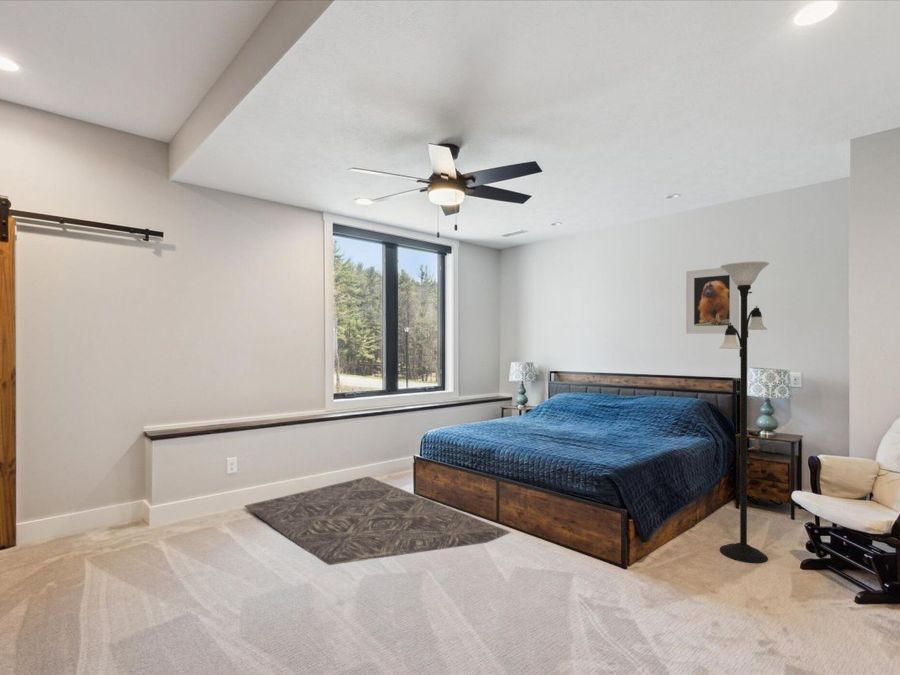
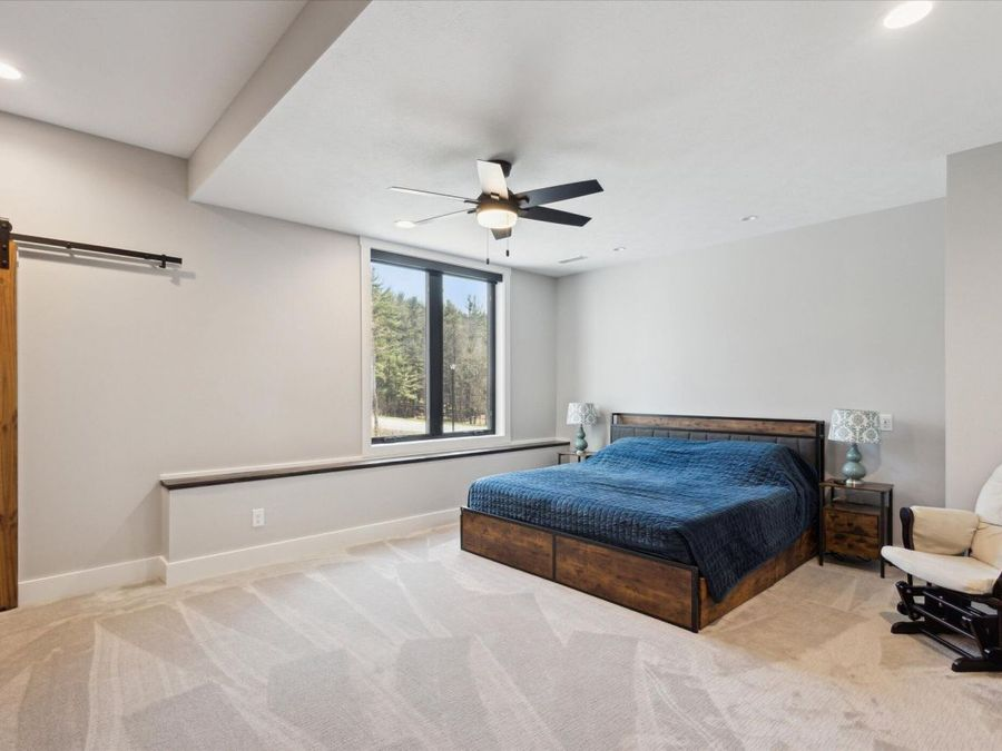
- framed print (711, 301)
- floor lamp (743, 409)
- rug (368, 518)
